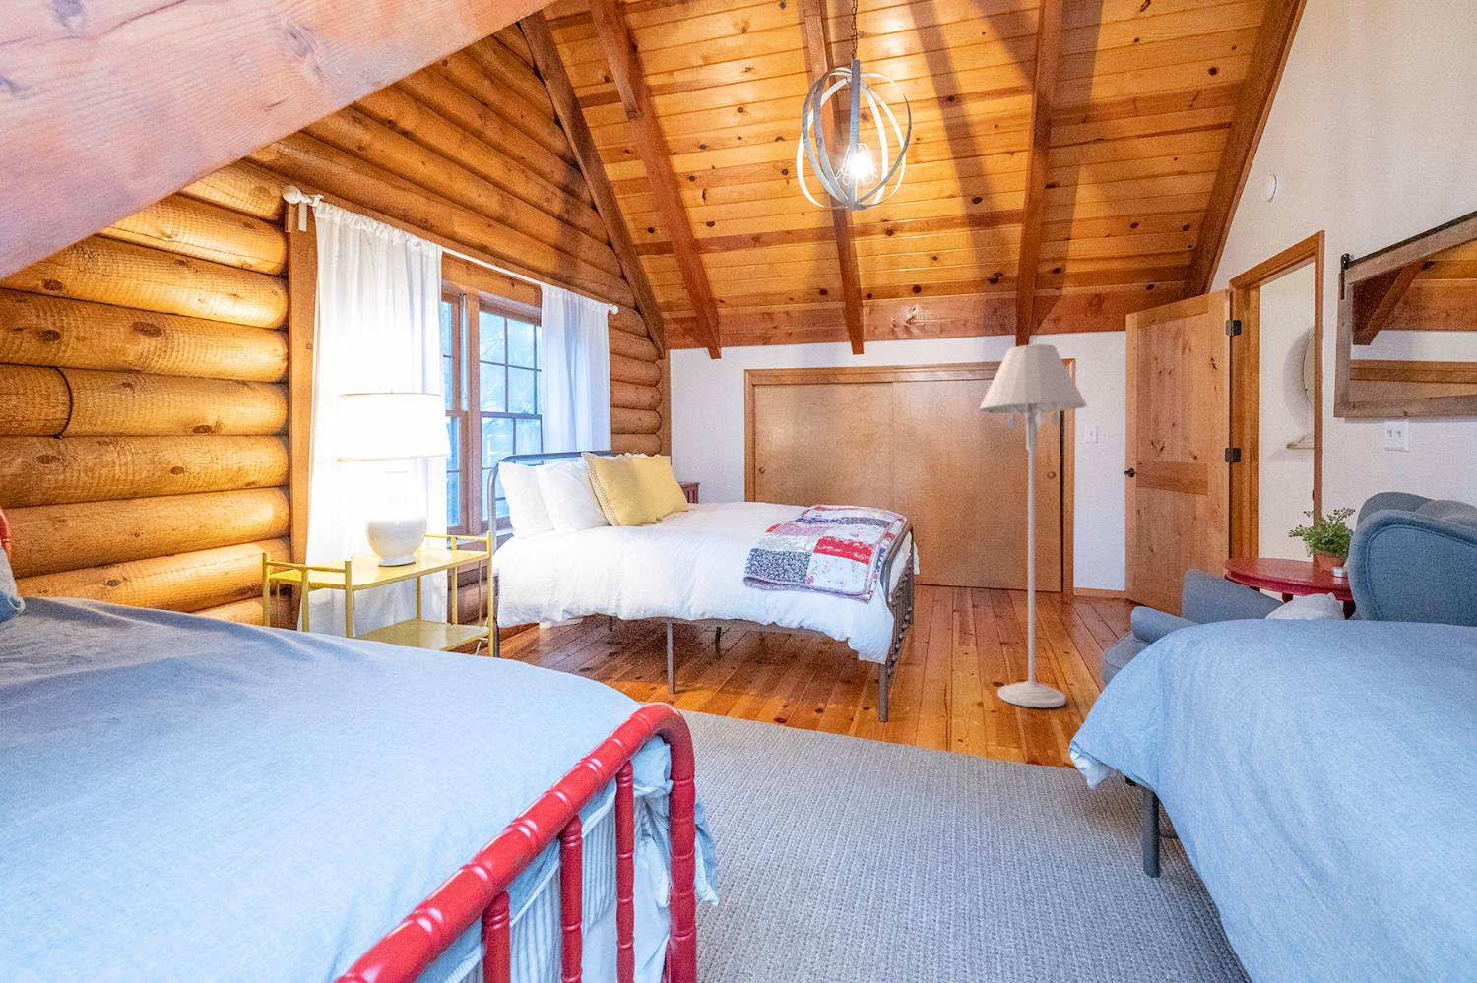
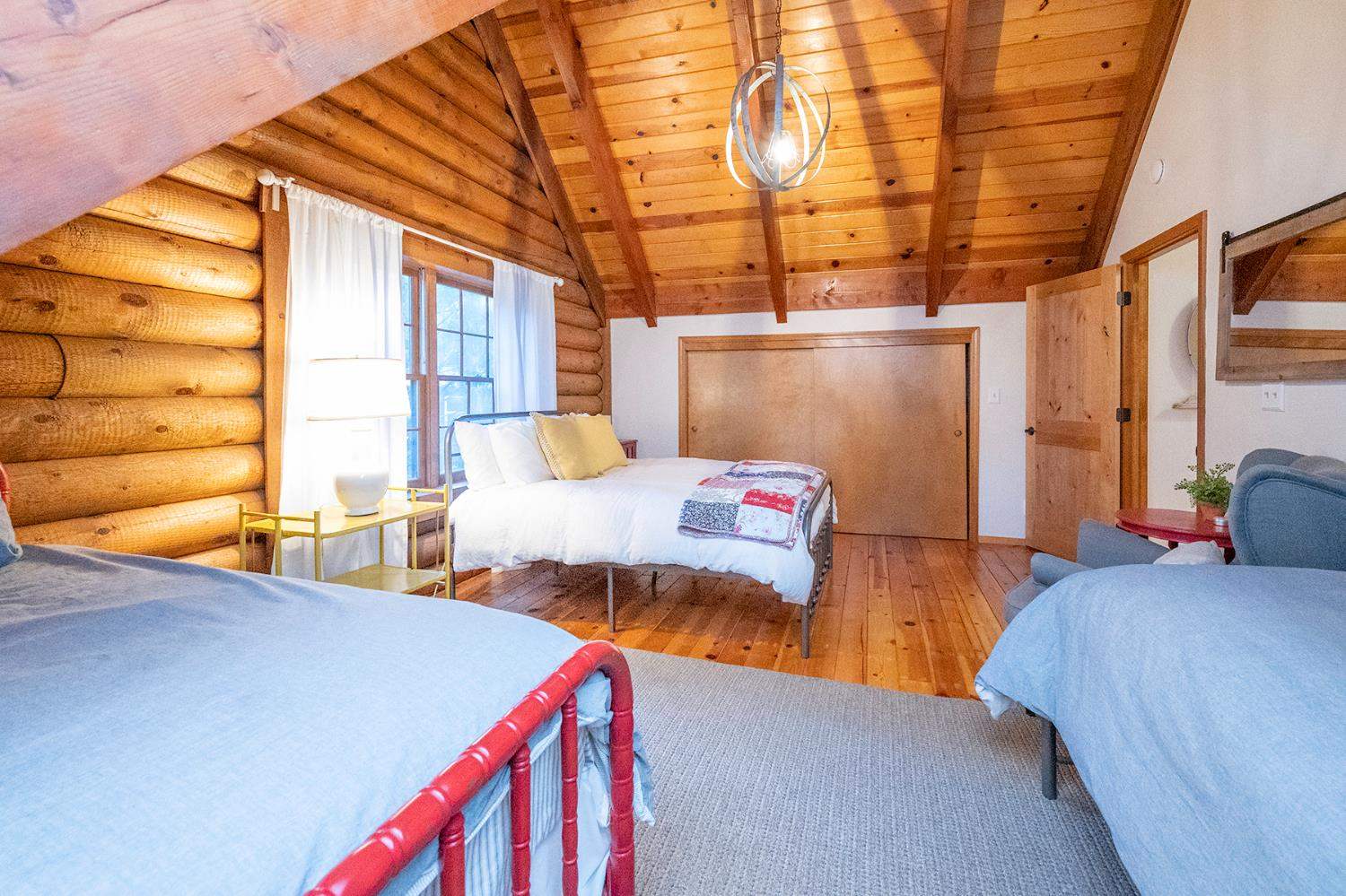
- floor lamp (1031, 523)
